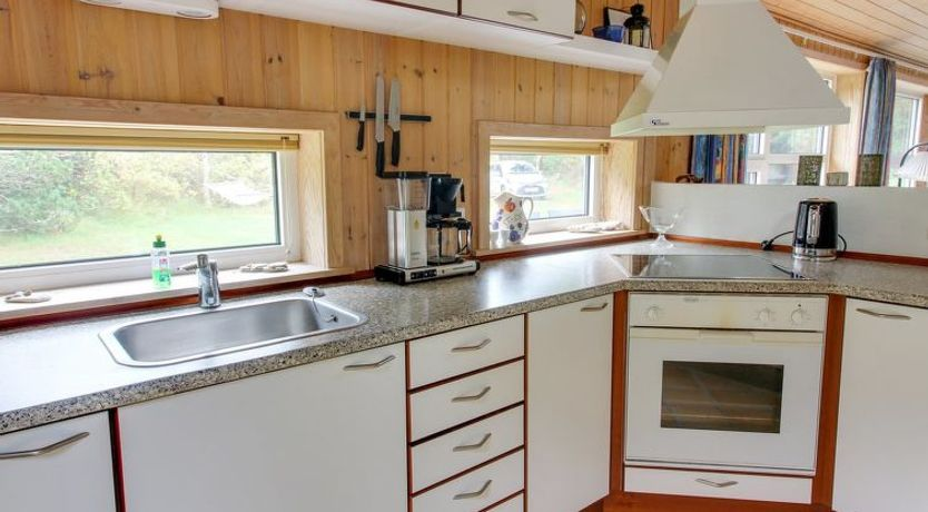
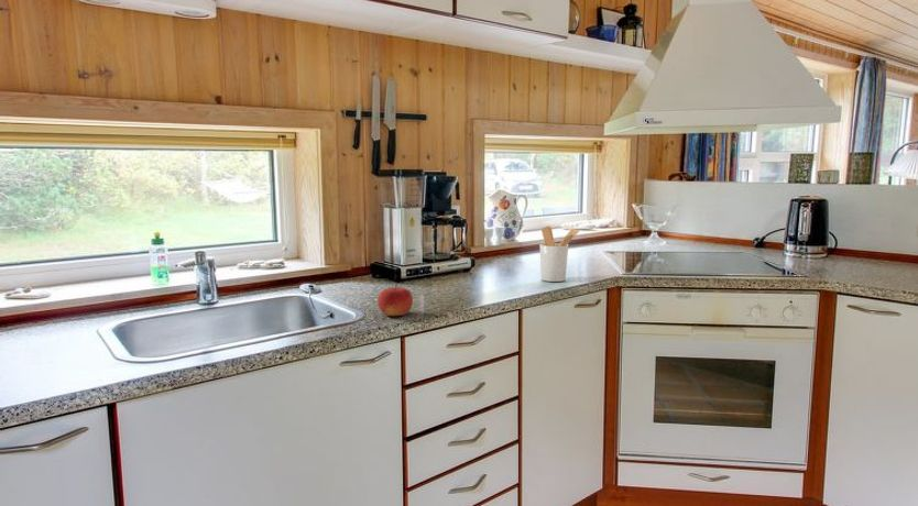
+ fruit (395, 299)
+ utensil holder (559, 253)
